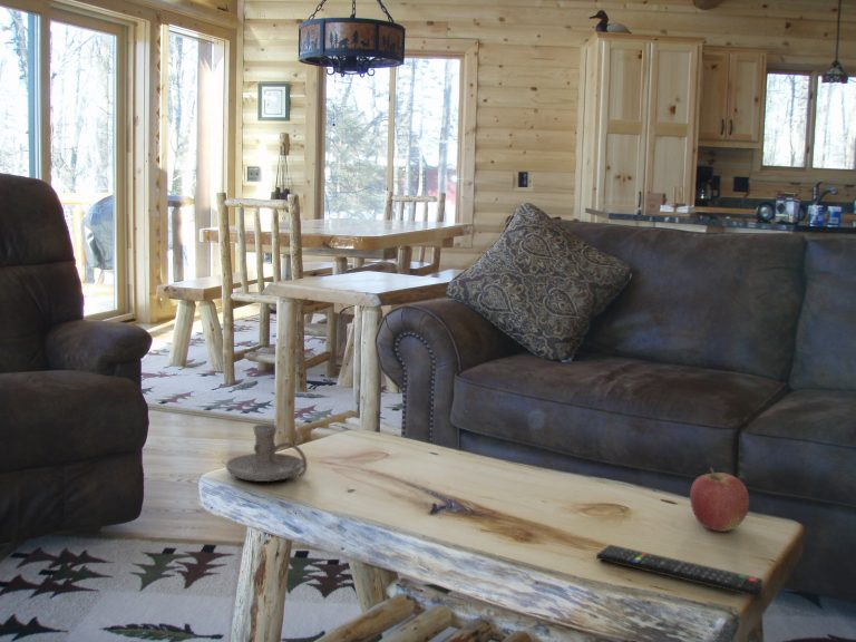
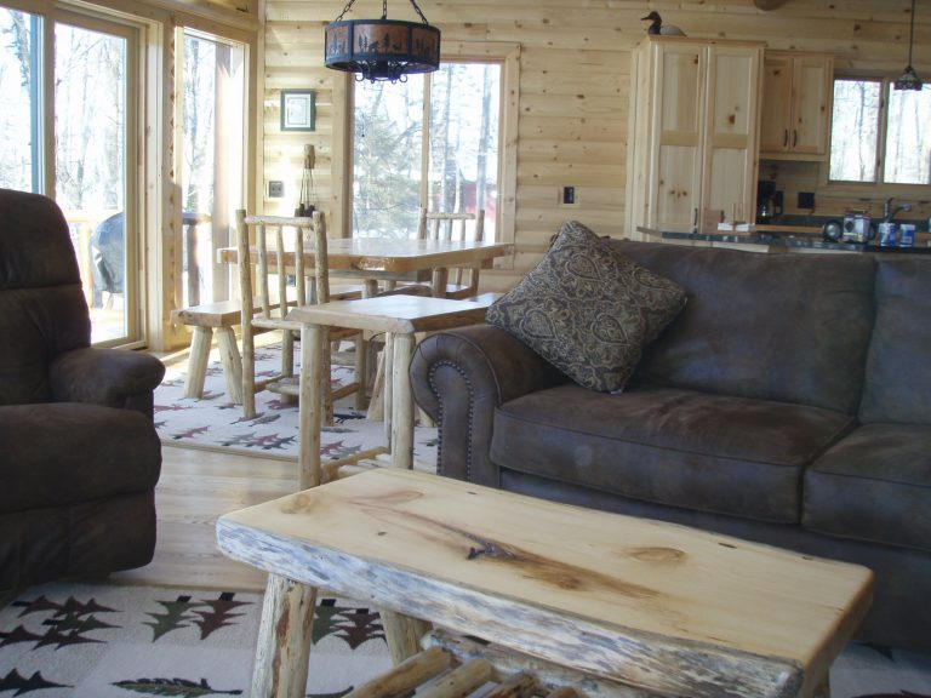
- apple (719, 498)
- candle holder (271, 453)
- remote control (678, 571)
